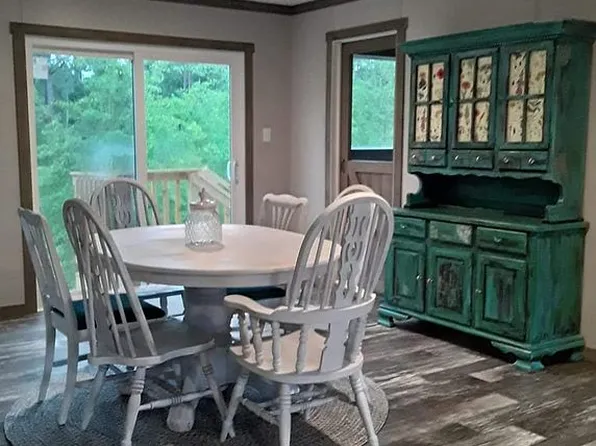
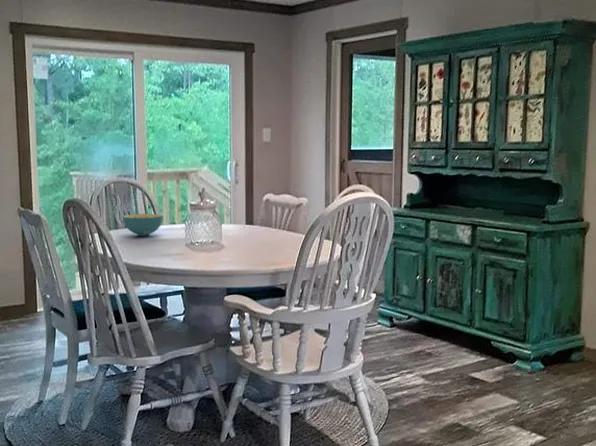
+ cereal bowl (143, 225)
